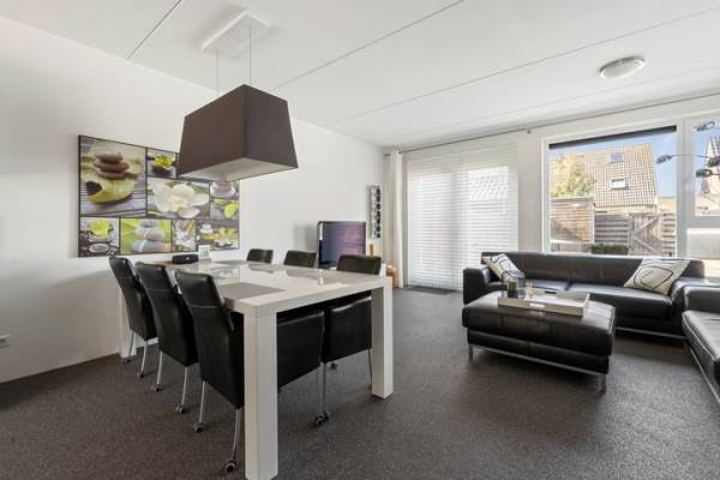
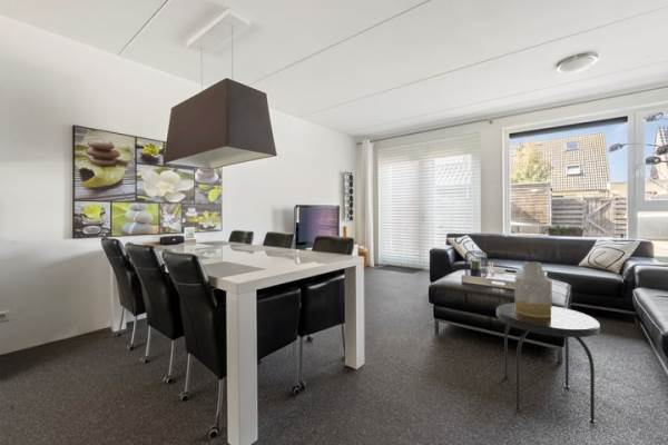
+ side table (544, 334)
+ vase (532, 287)
